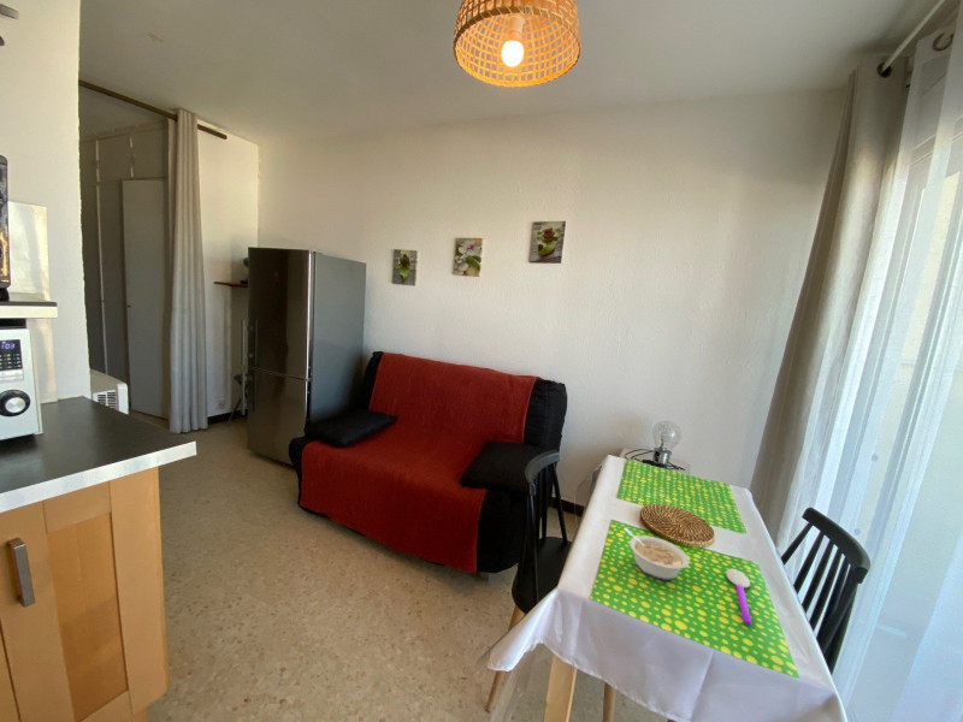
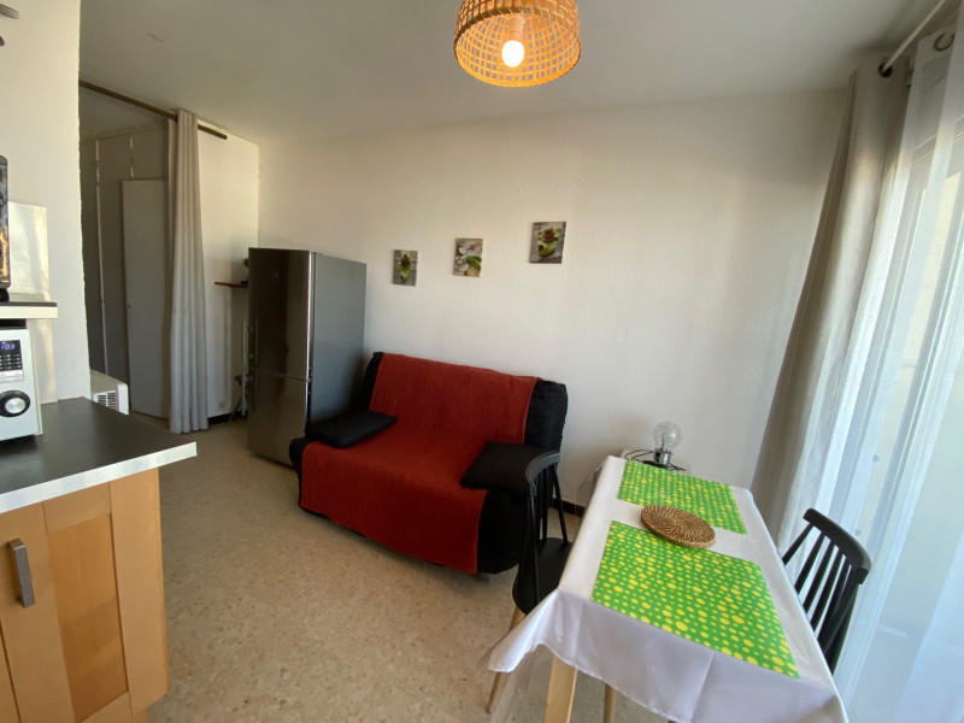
- legume (655, 556)
- spoon (740, 592)
